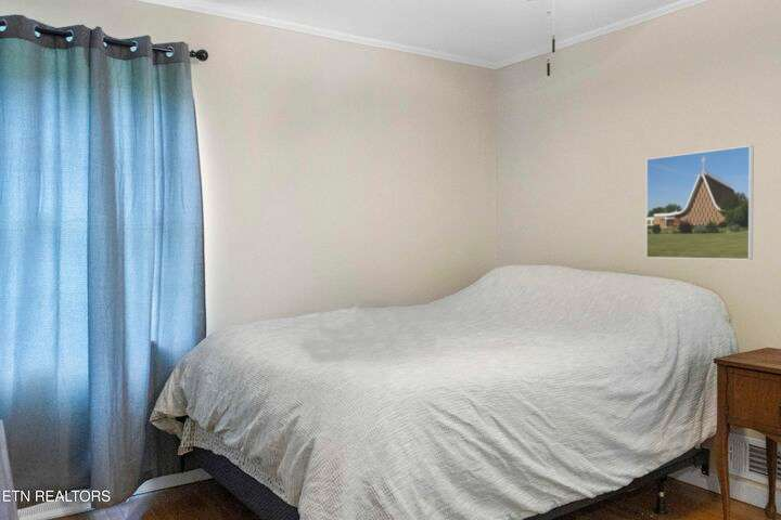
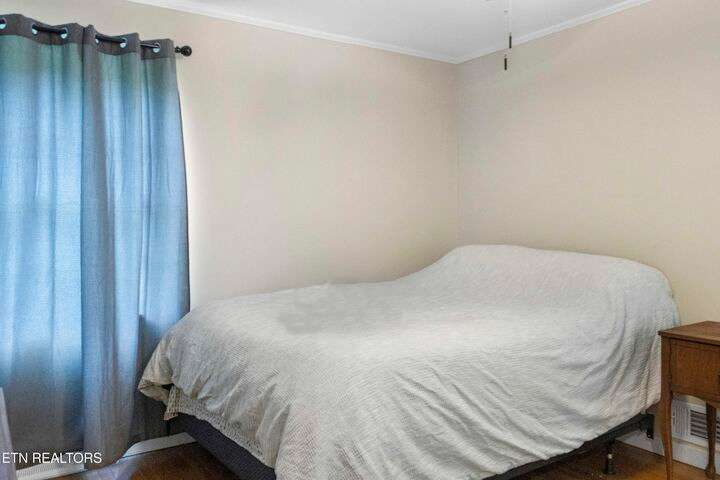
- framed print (695, 206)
